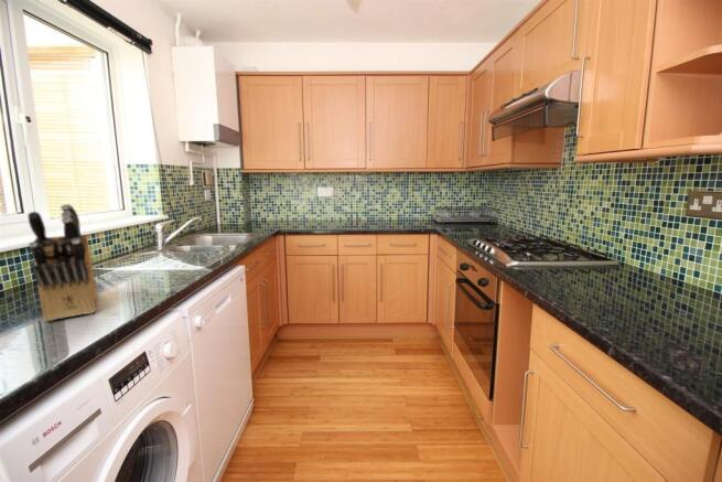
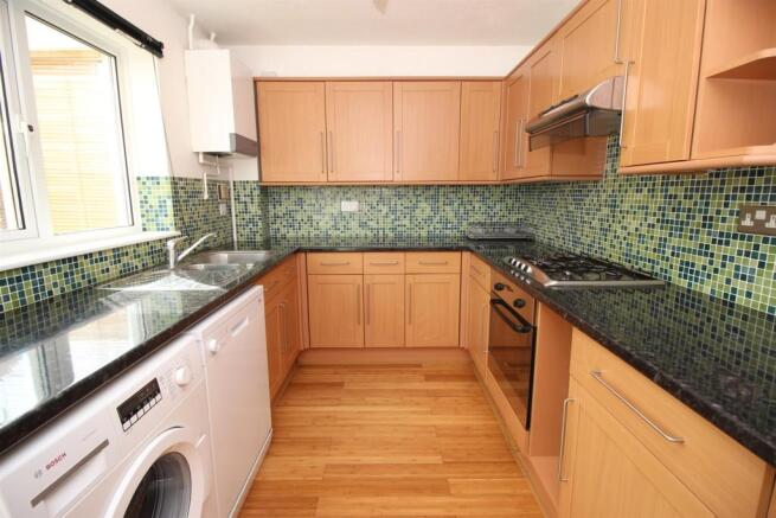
- knife block (65, 257)
